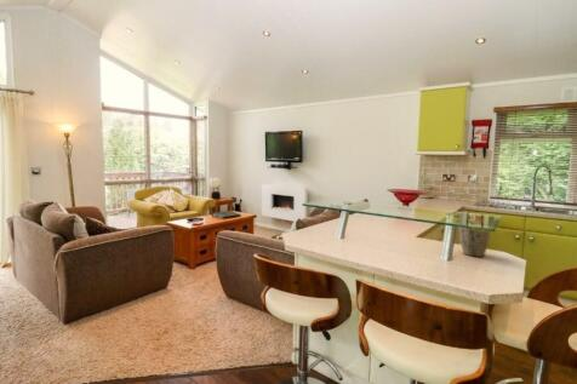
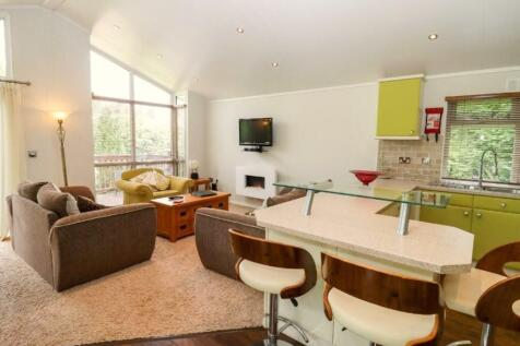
- plant pot (474, 235)
